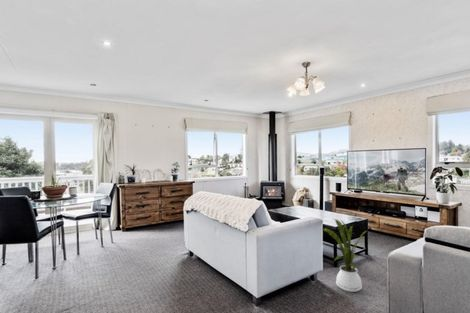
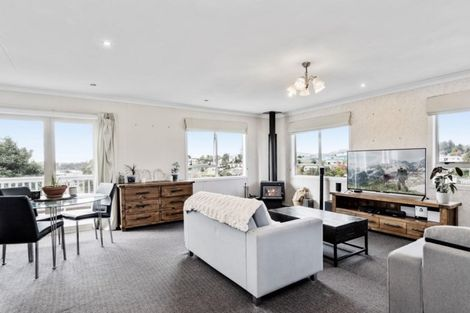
- house plant (346, 251)
